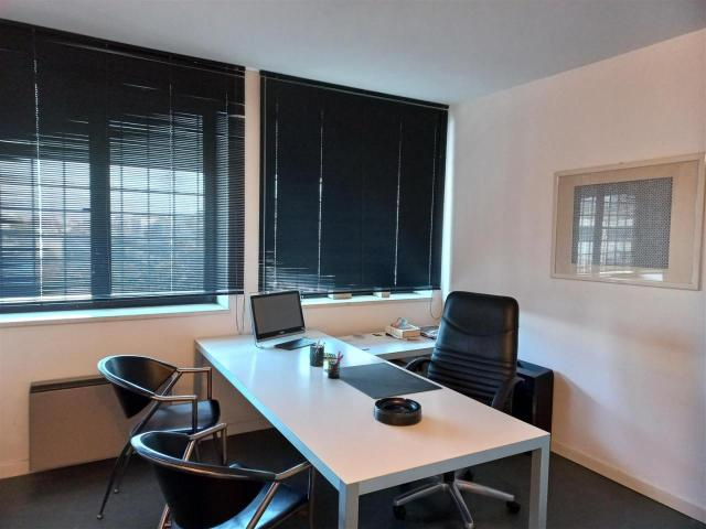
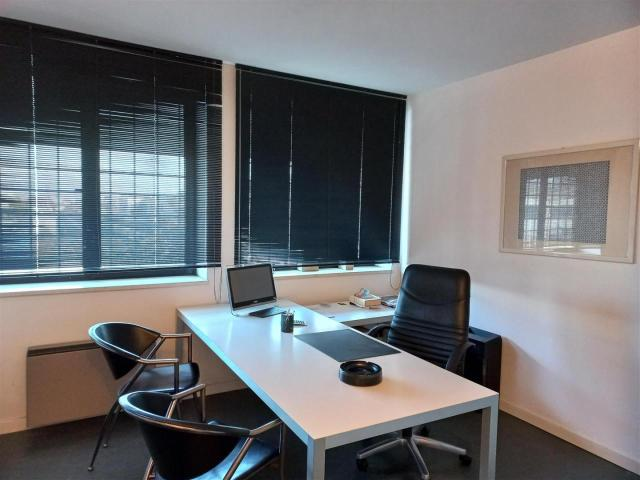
- pen holder (333, 364)
